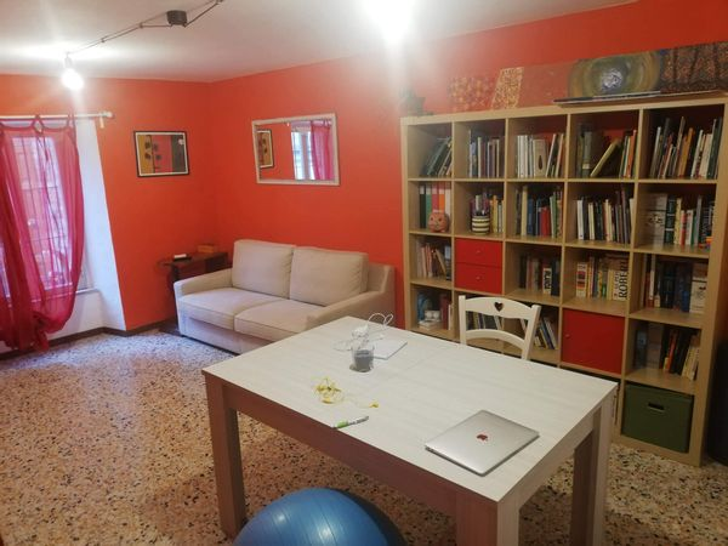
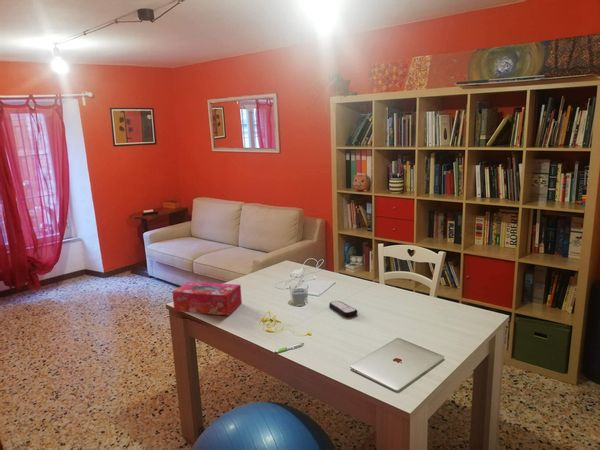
+ remote control (342, 308)
+ tissue box (207, 297)
